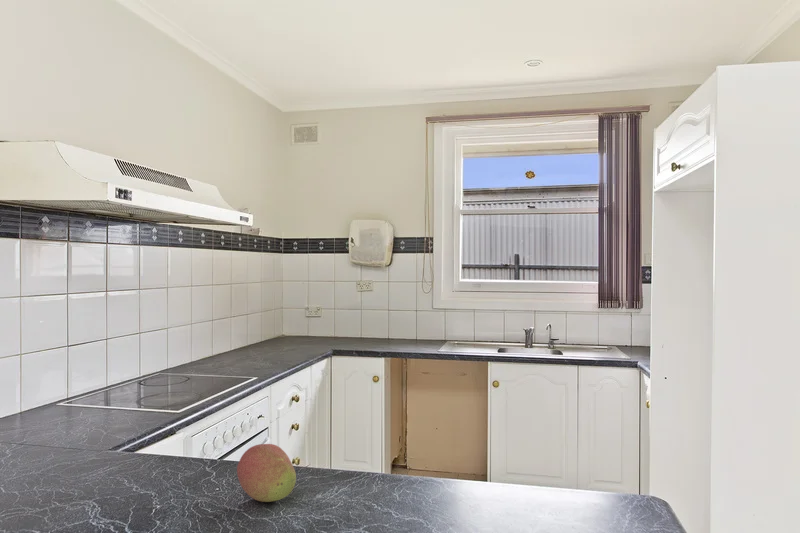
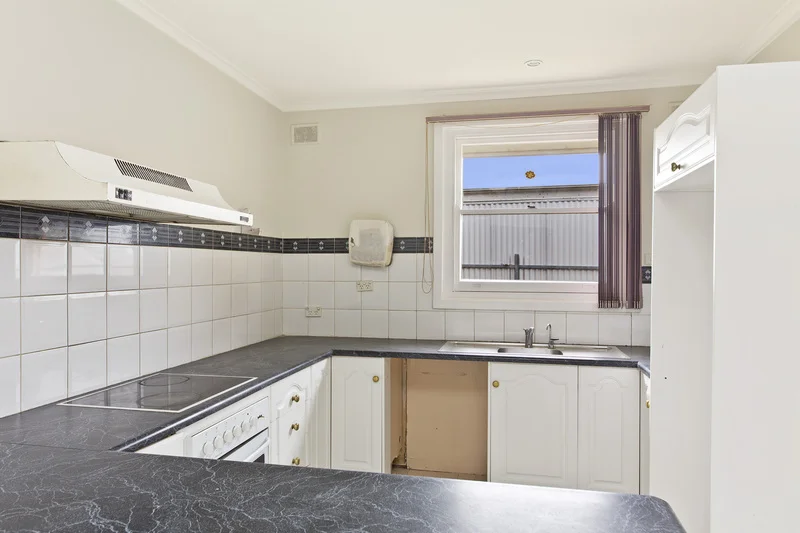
- fruit (266, 472)
